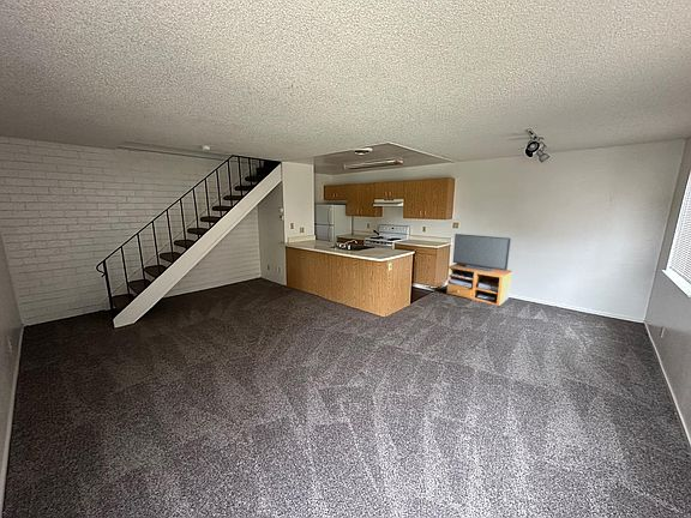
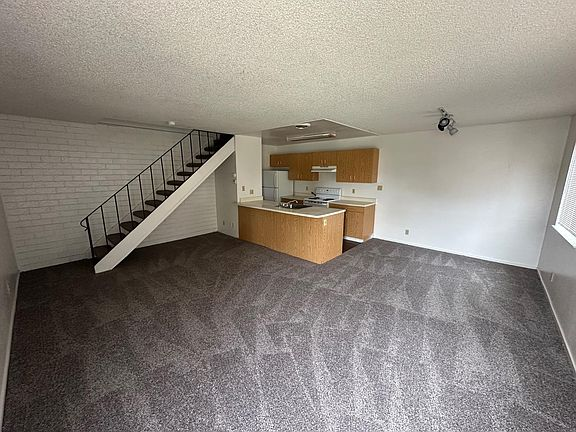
- tv stand (479, 266)
